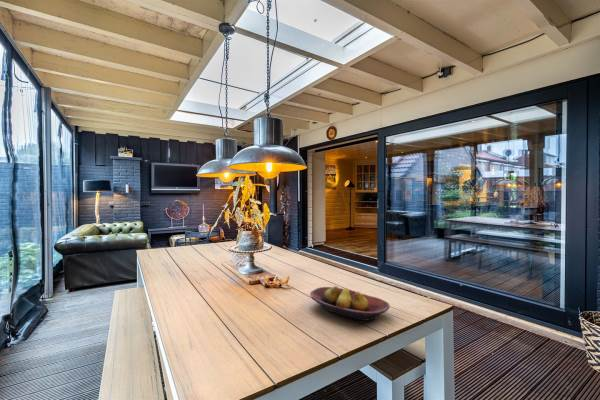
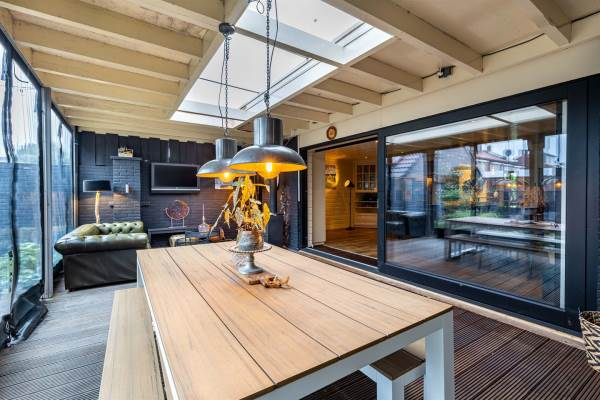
- fruit bowl (347, 299)
